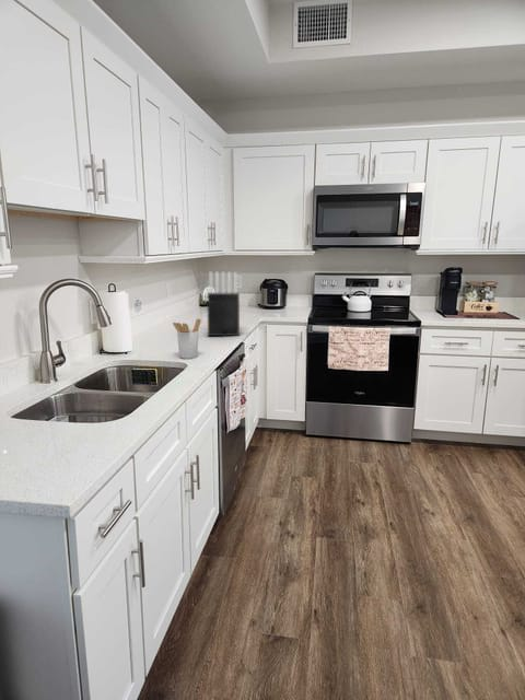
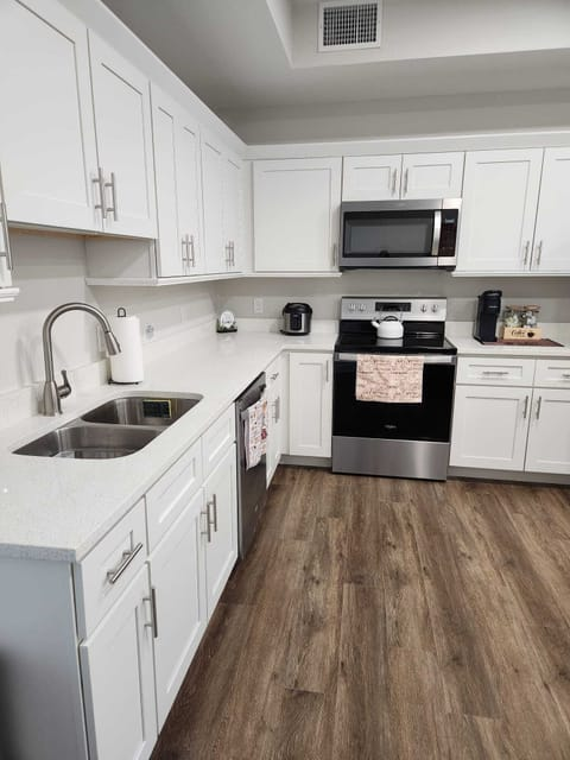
- utensil holder (186, 338)
- knife block (223, 303)
